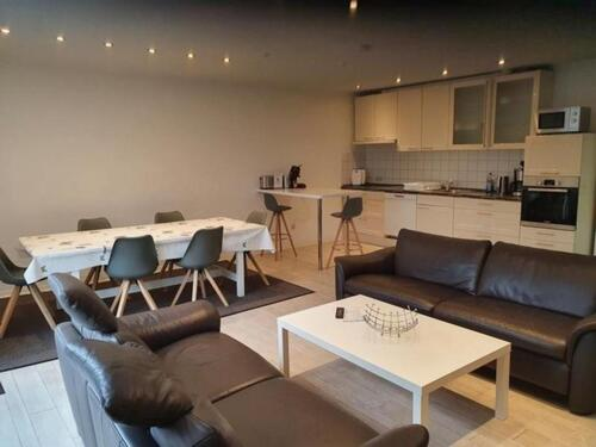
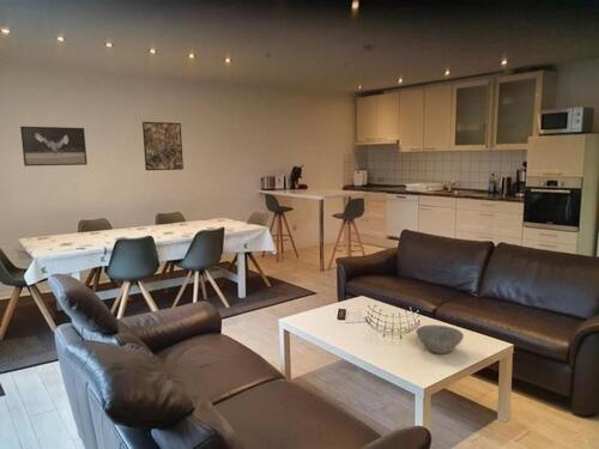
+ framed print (55, 146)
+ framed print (163, 146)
+ bowl (438, 341)
